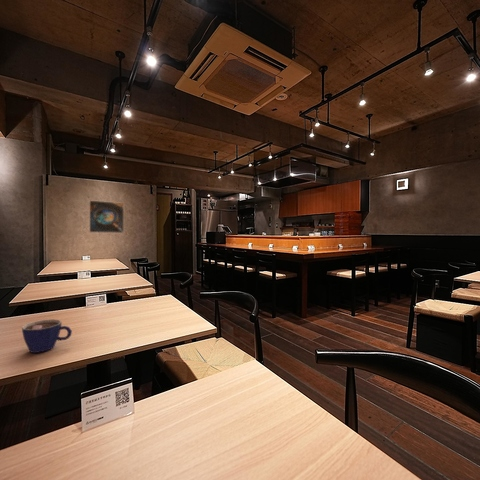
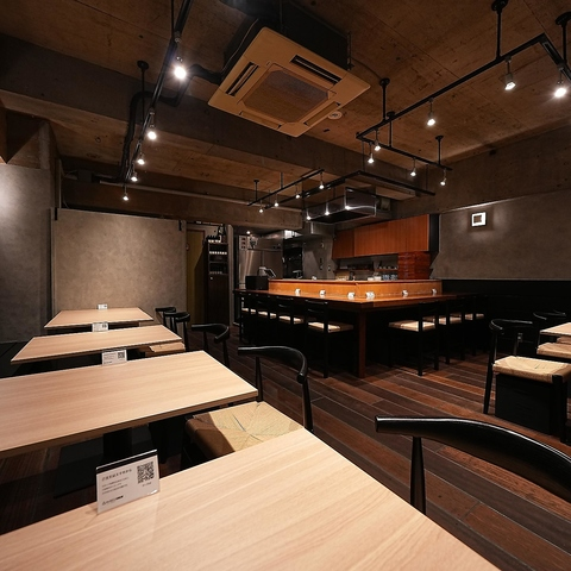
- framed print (107, 217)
- cup (48, 335)
